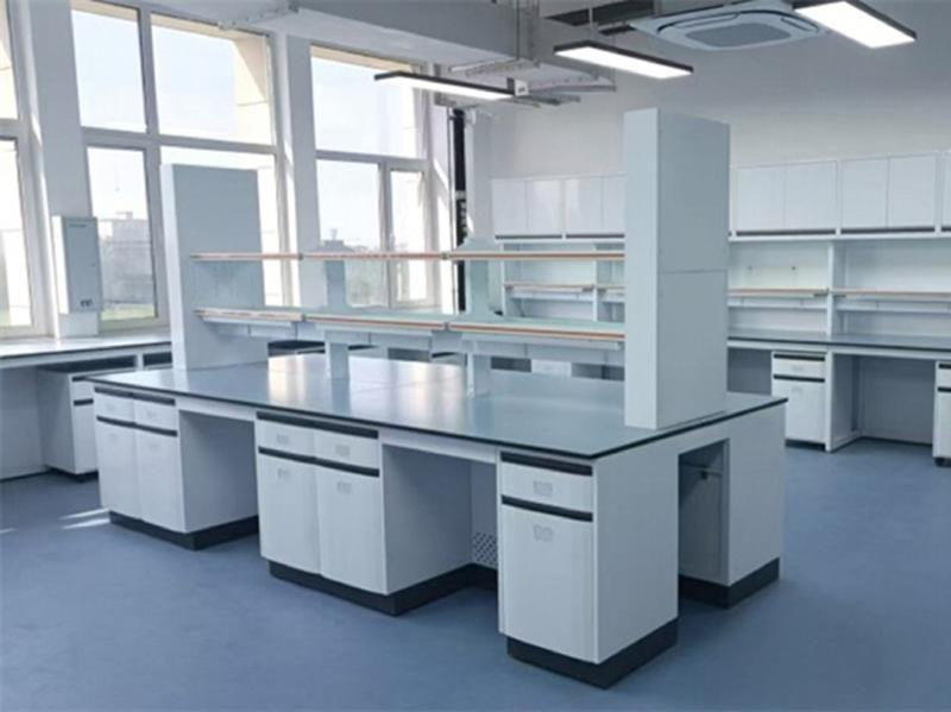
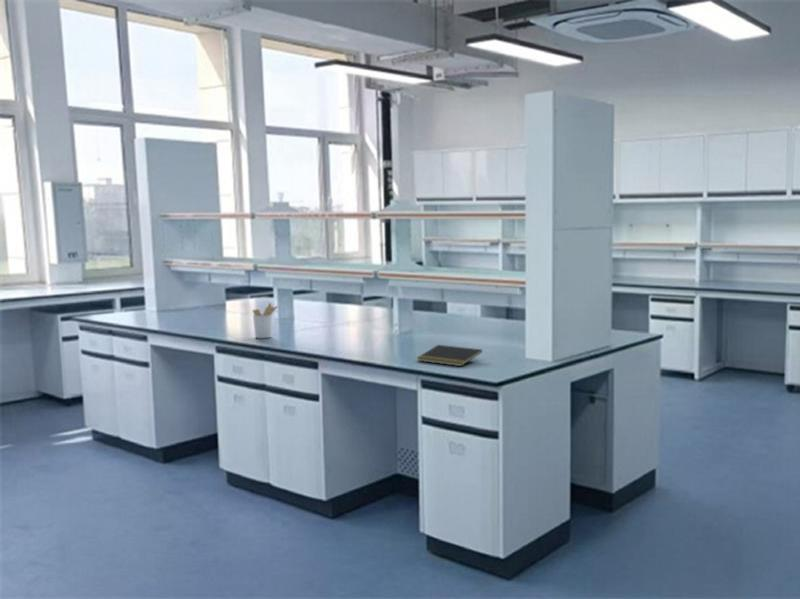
+ utensil holder (265, 320)
+ notepad (449, 355)
